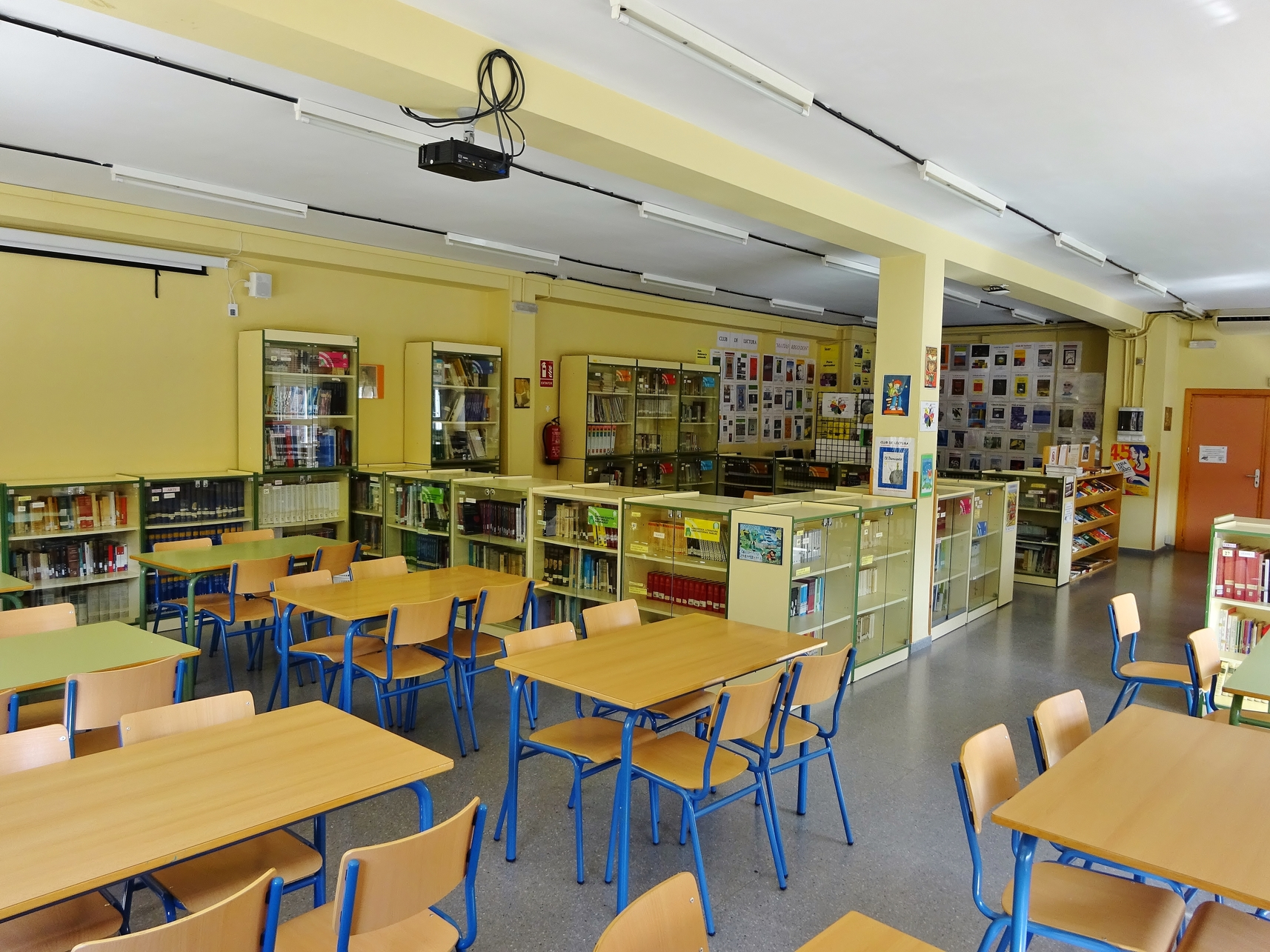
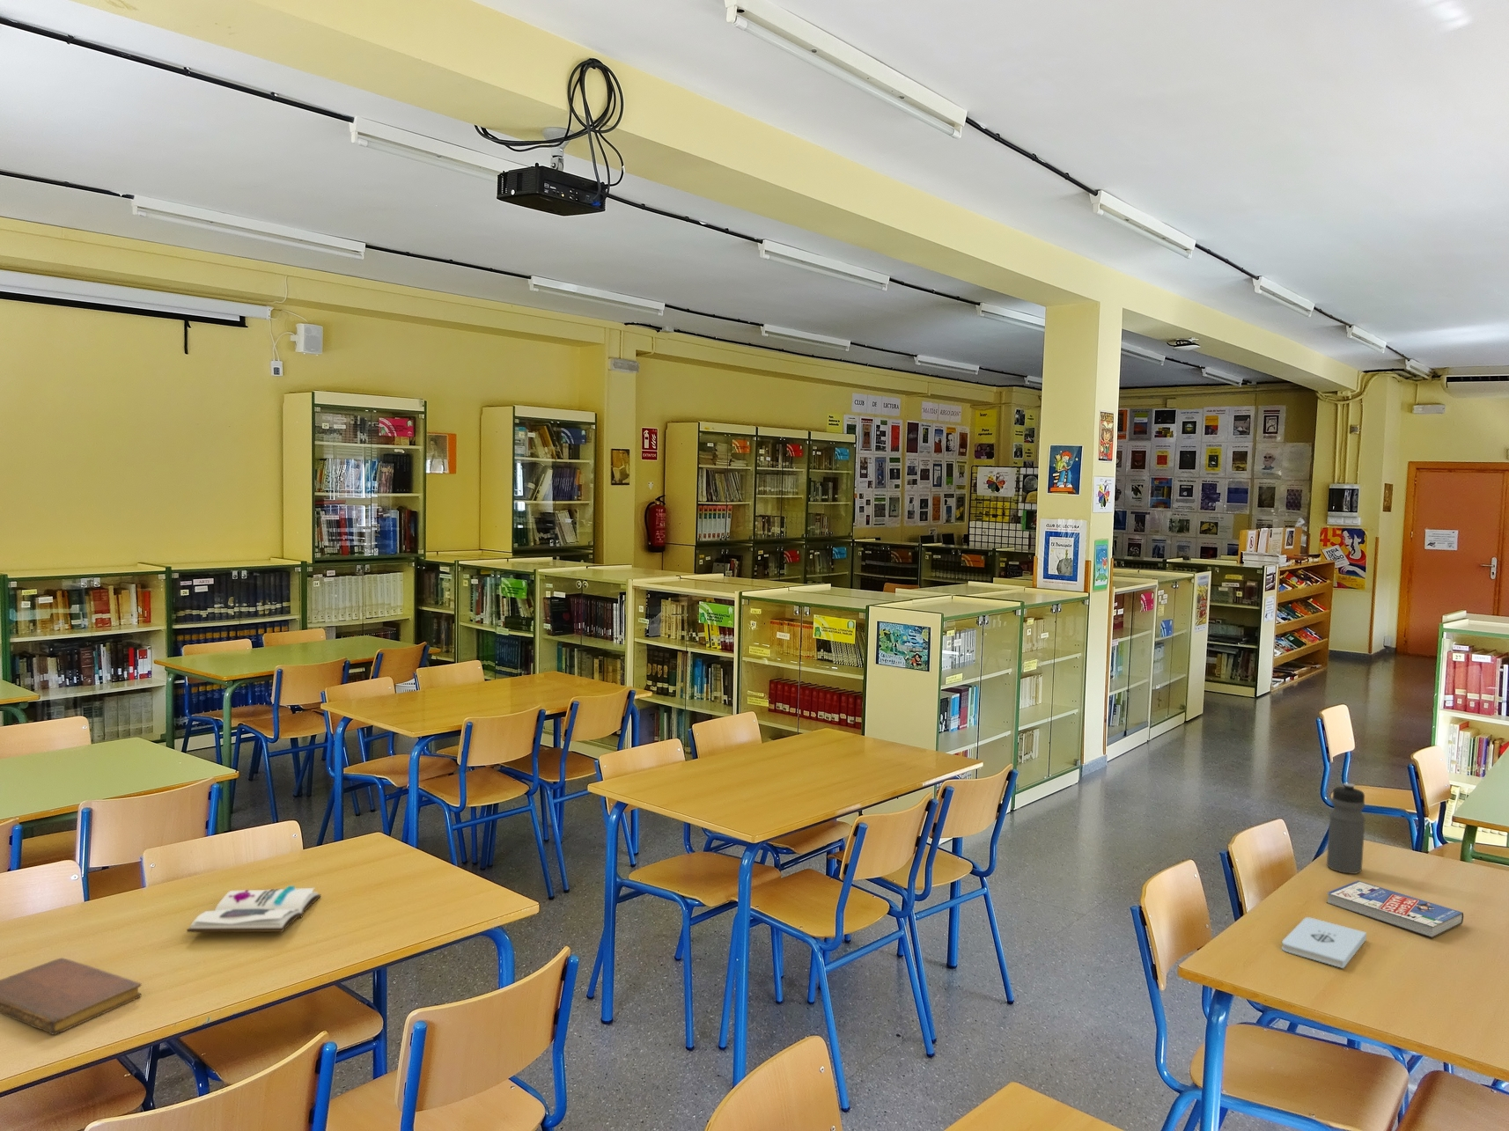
+ notebook (57, 993)
+ water bottle (1346, 826)
+ book (1393, 908)
+ notepad (1324, 941)
+ book (257, 909)
